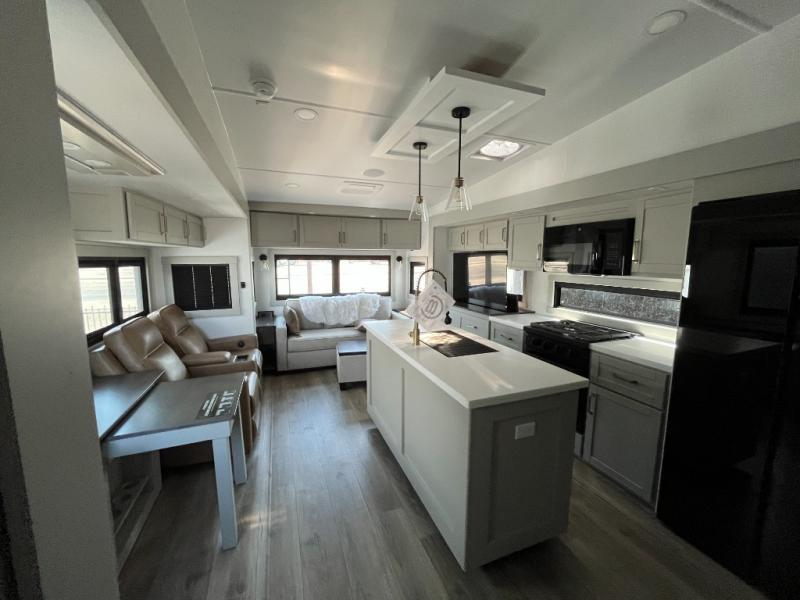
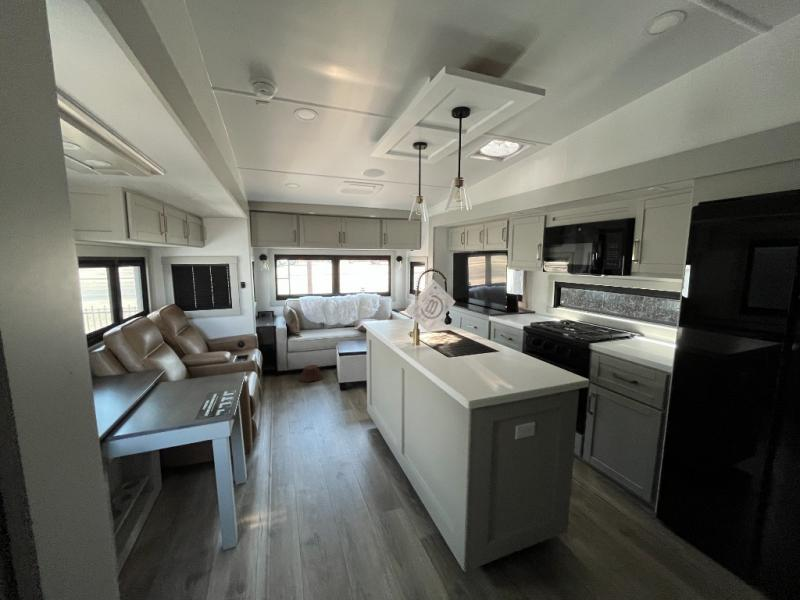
+ woven basket (311, 372)
